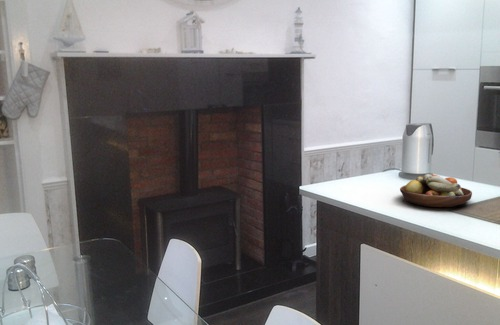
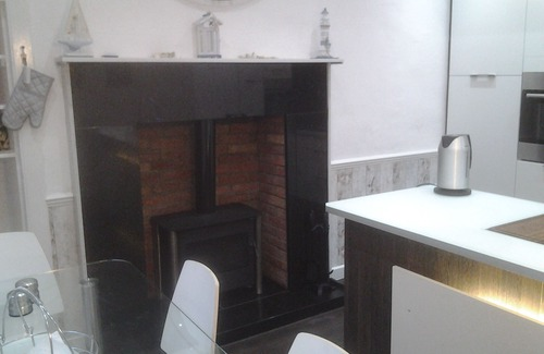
- fruit bowl (436, 187)
